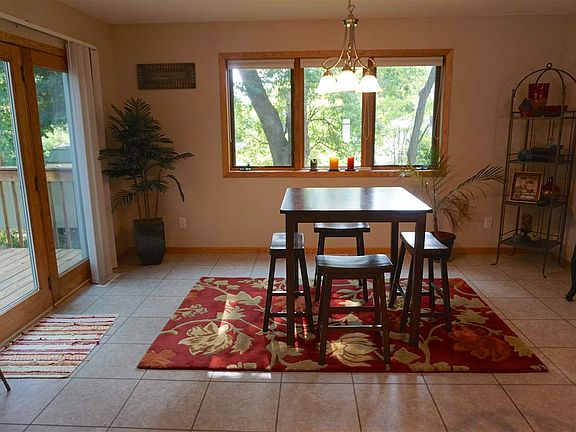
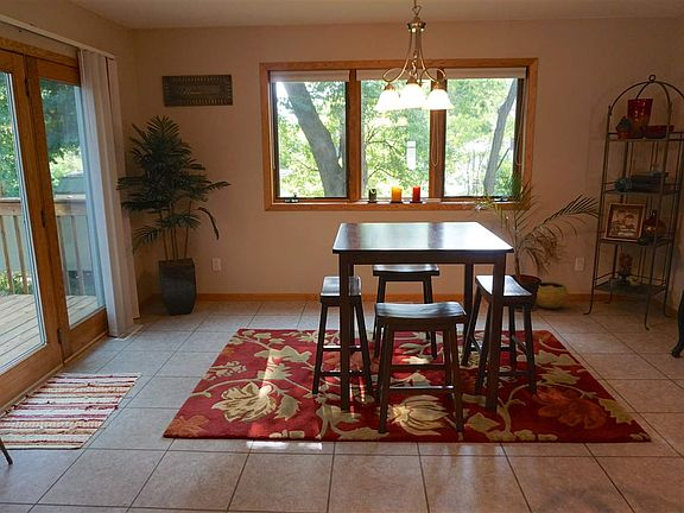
+ clay pot (546, 294)
